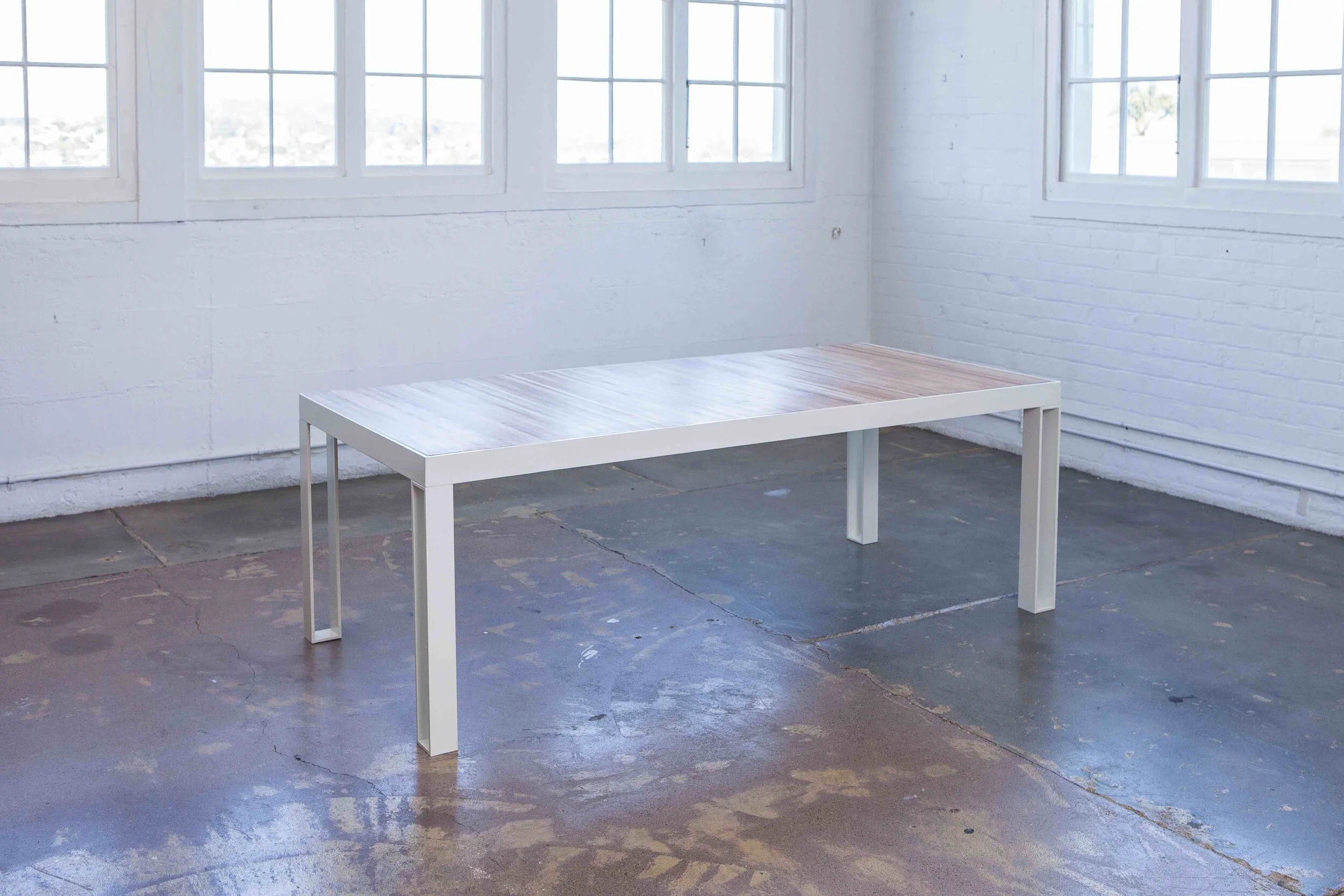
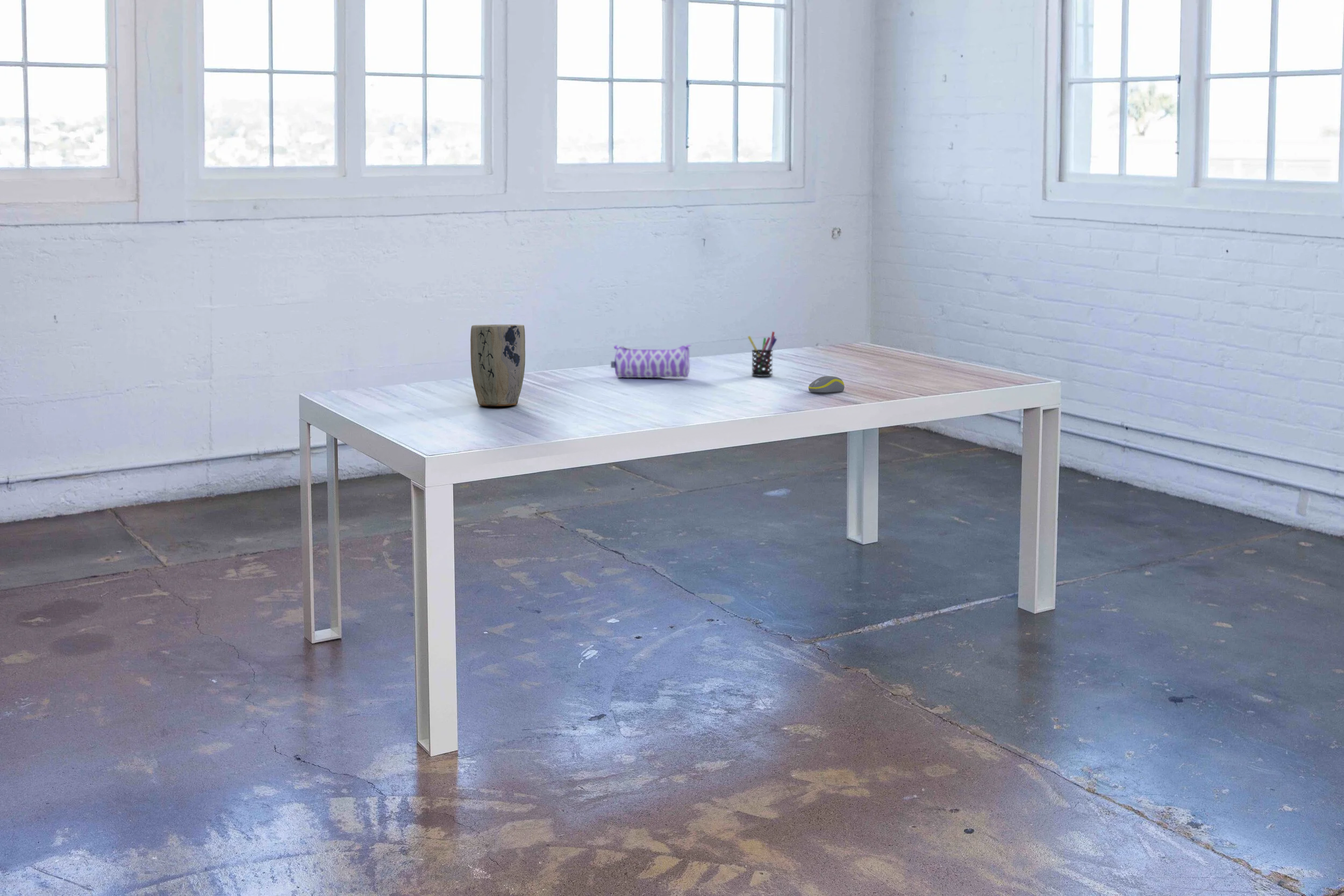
+ pen holder (763, 353)
+ computer mouse (826, 384)
+ pencil case (652, 361)
+ plant pot (498, 364)
